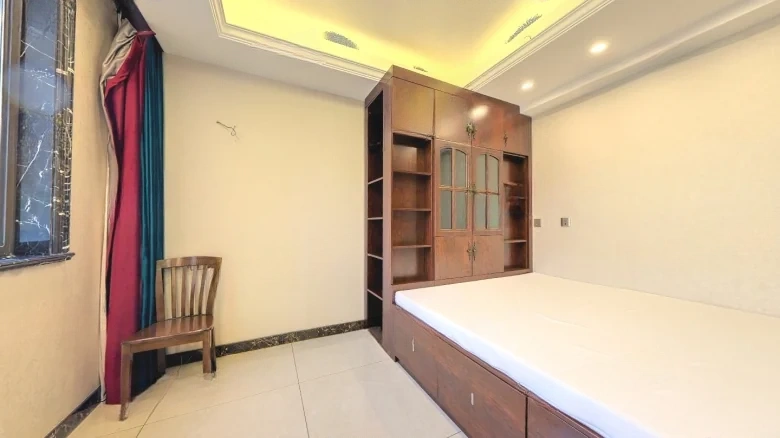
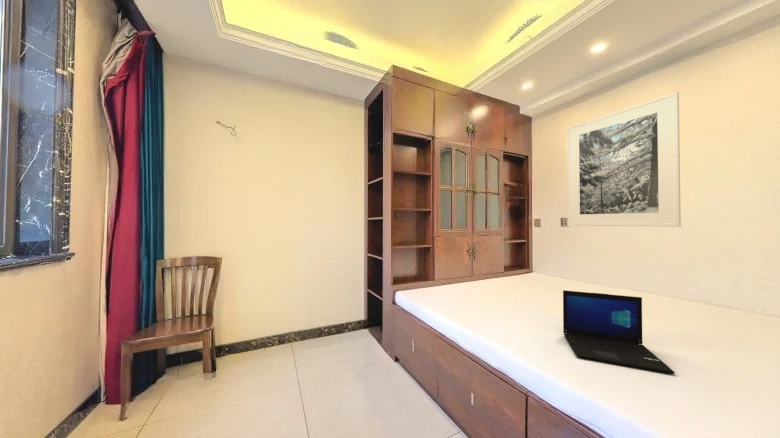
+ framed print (614, 169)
+ laptop (610, 325)
